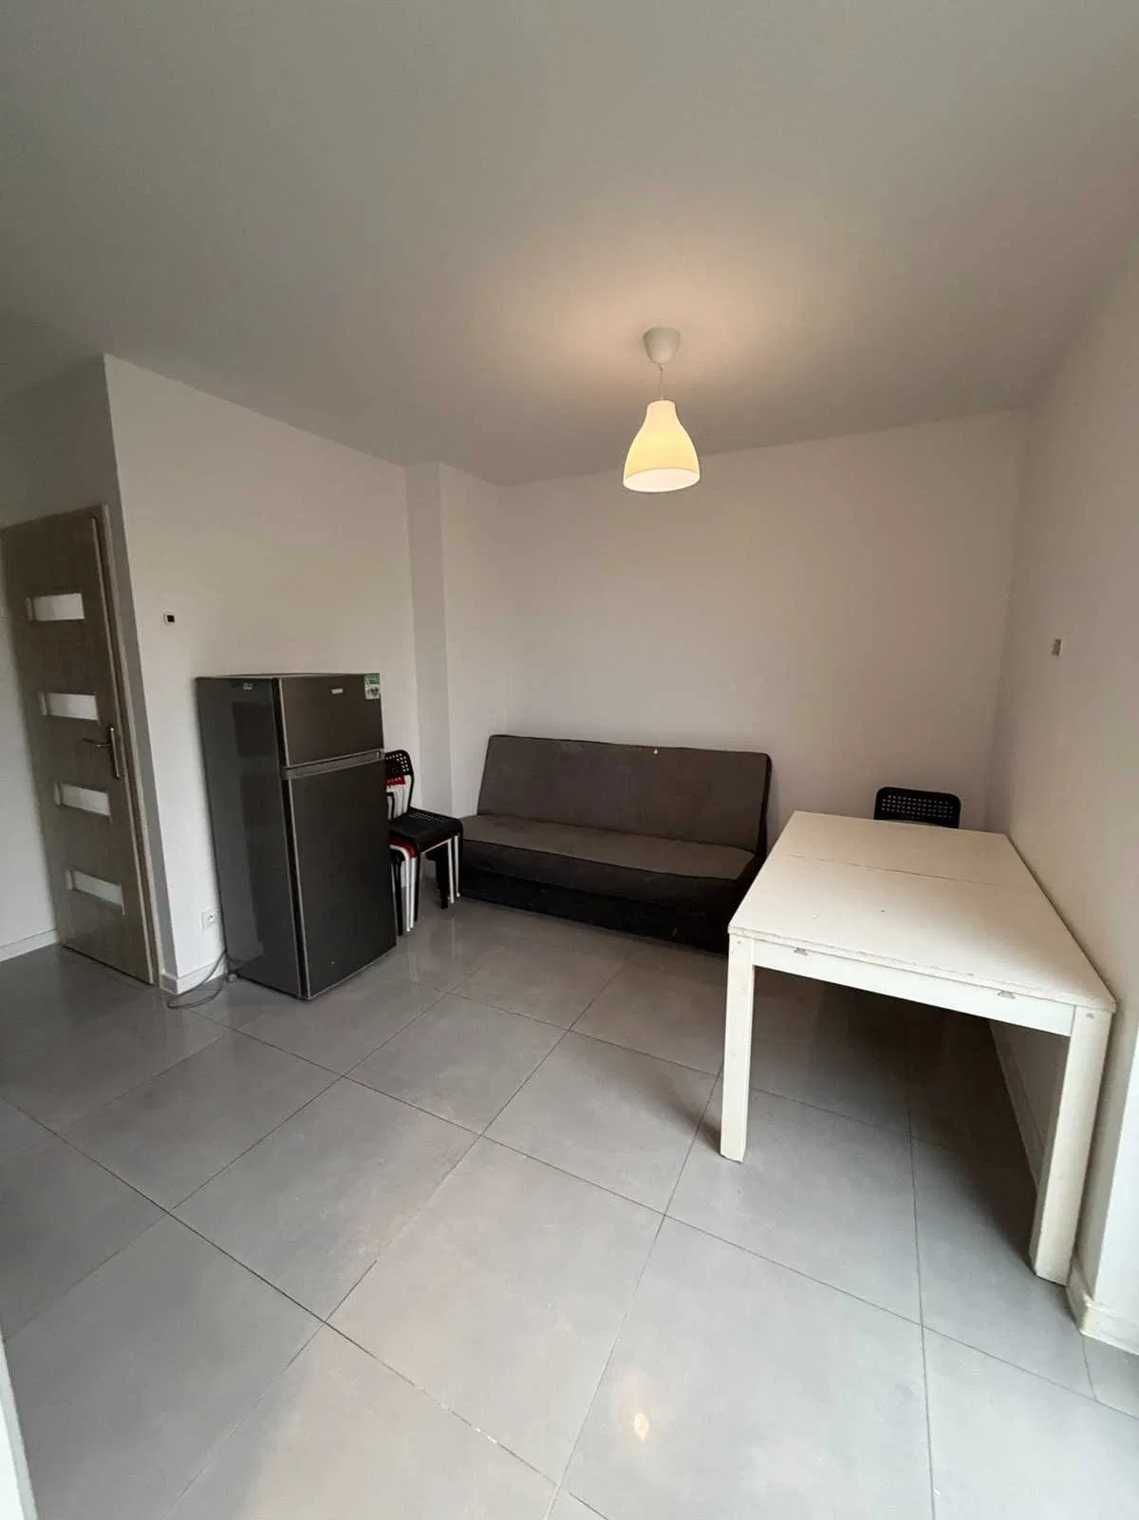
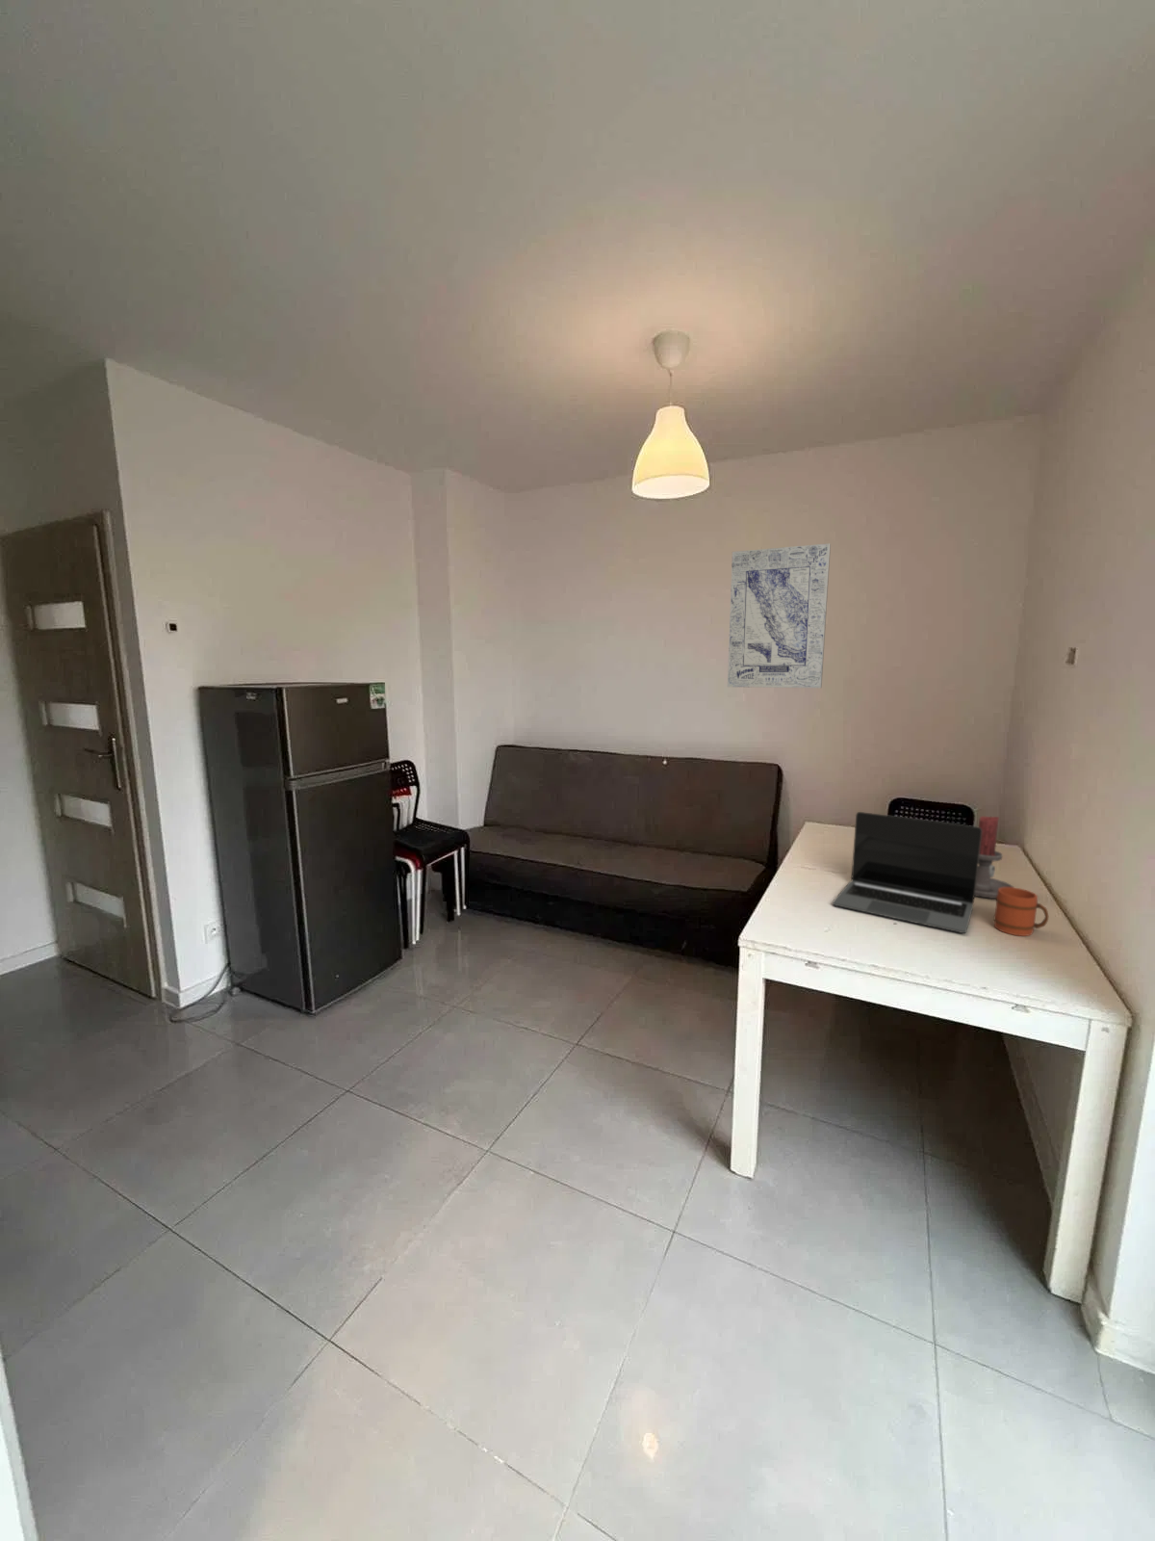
+ wall art (775, 619)
+ mug (1022, 912)
+ candle holder (986, 852)
+ laptop (906, 866)
